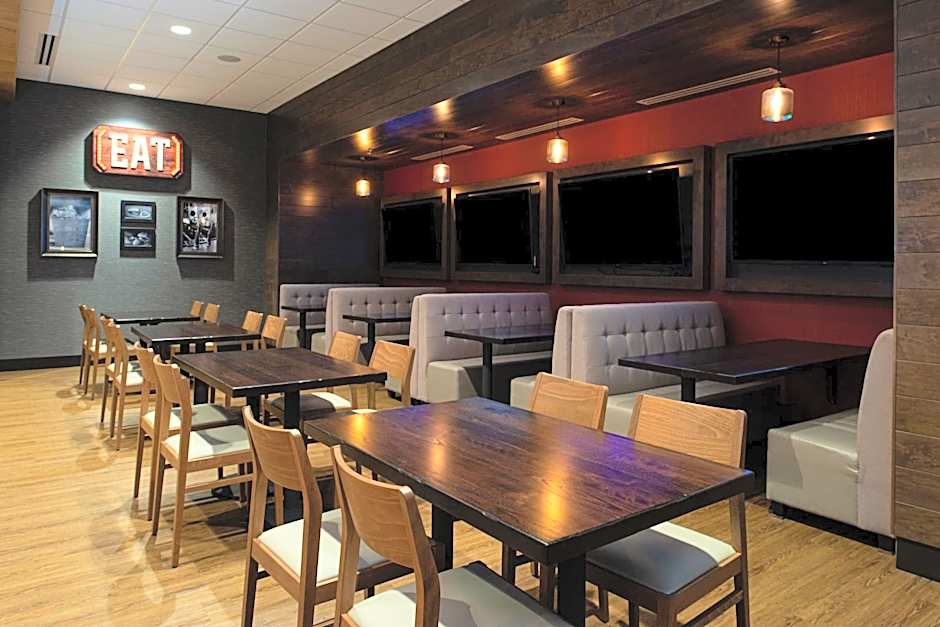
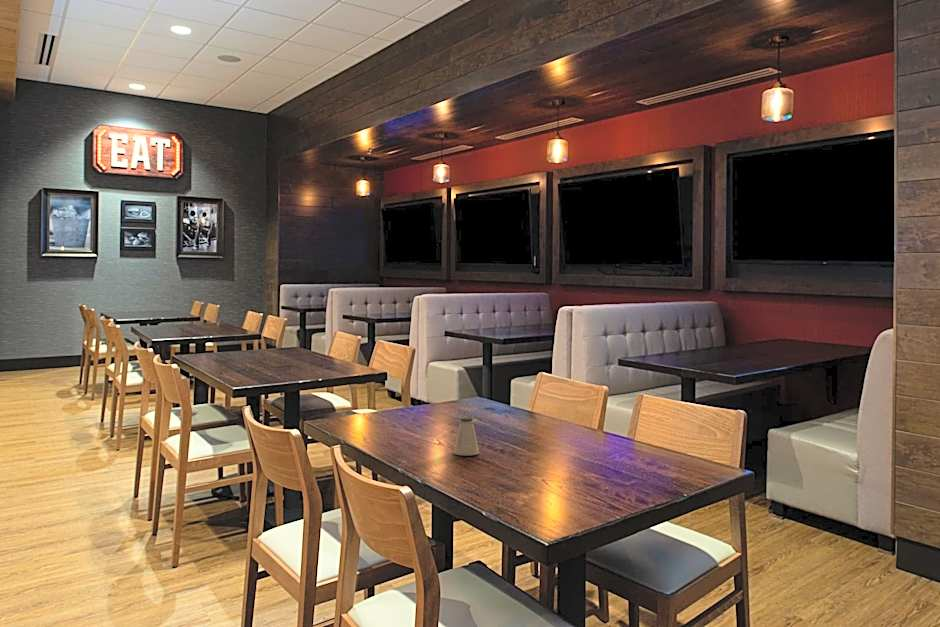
+ saltshaker (466, 435)
